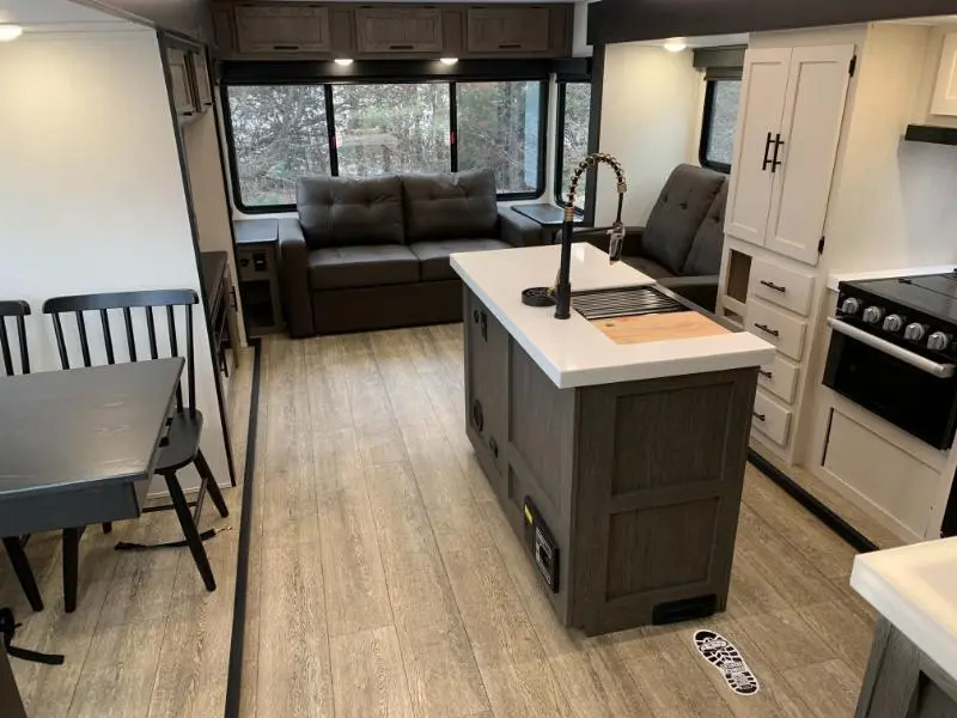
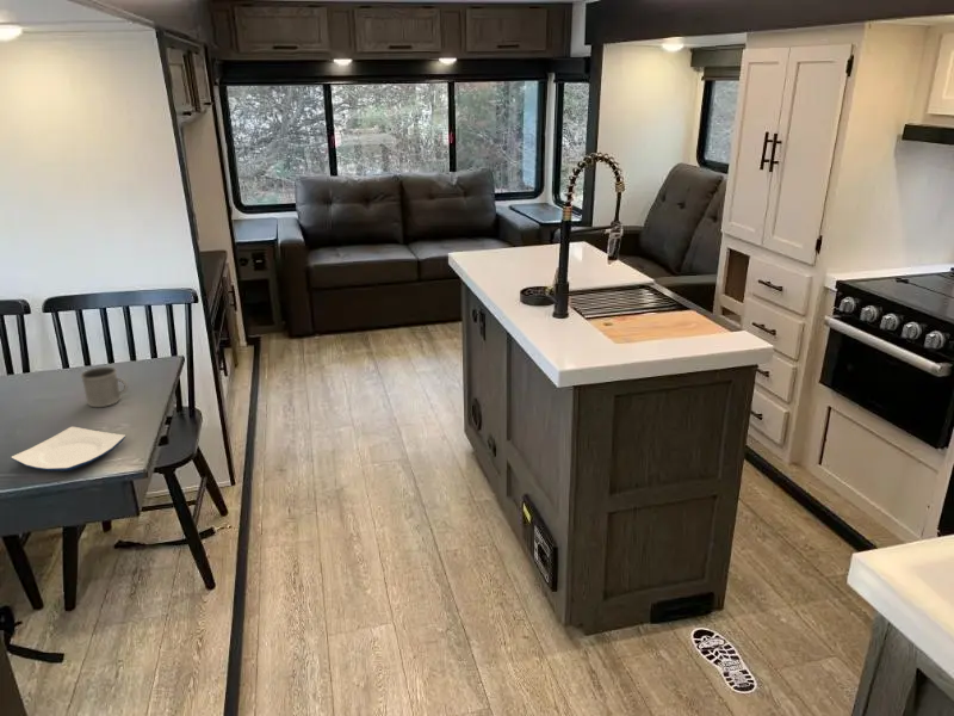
+ plate (70, 450)
+ mug (105, 385)
